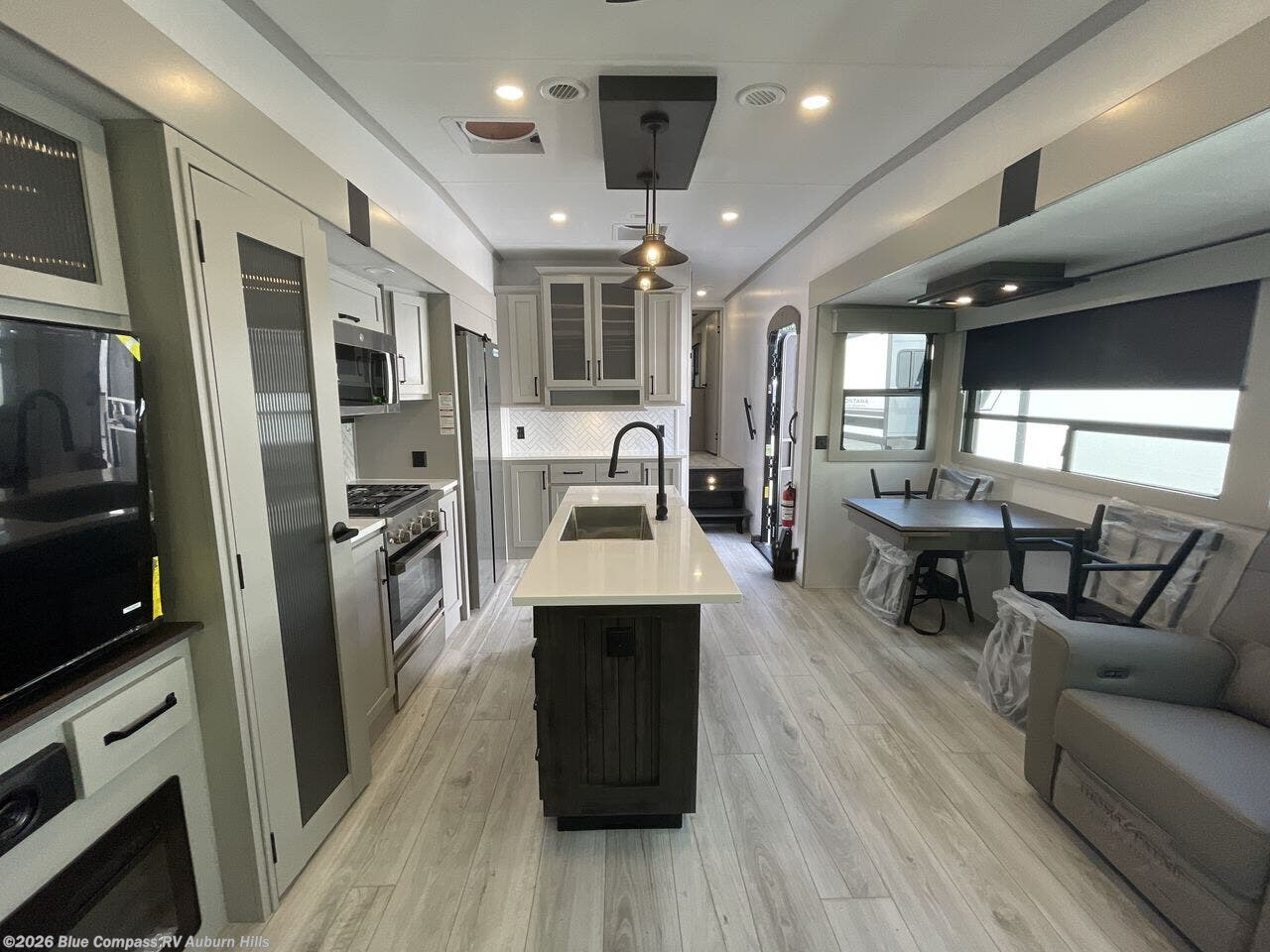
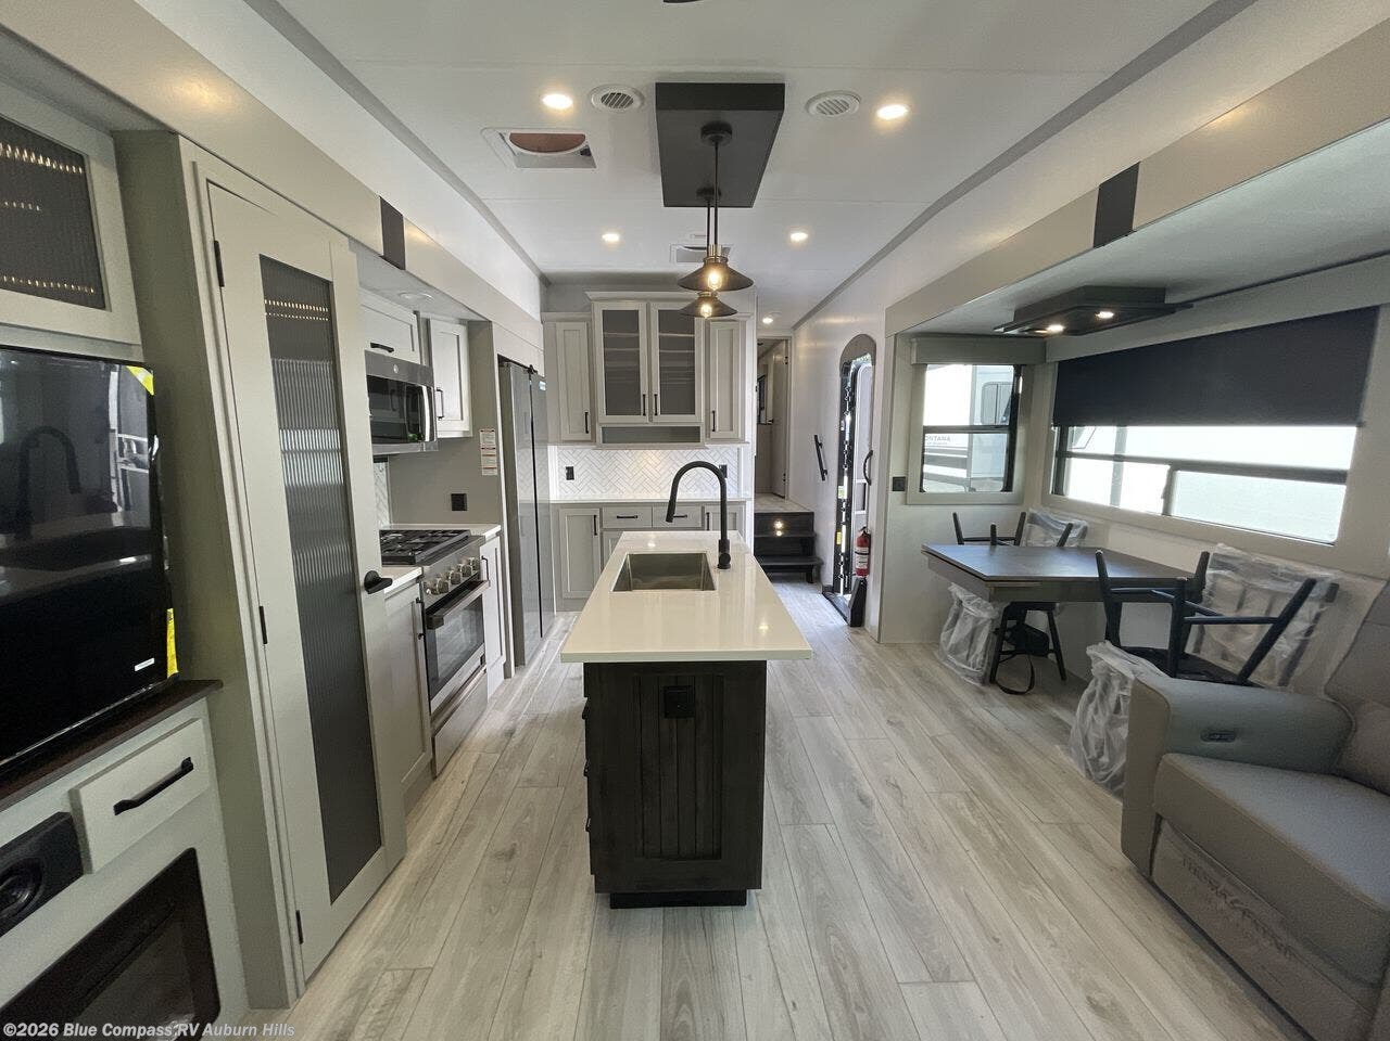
- wastebasket (784, 561)
